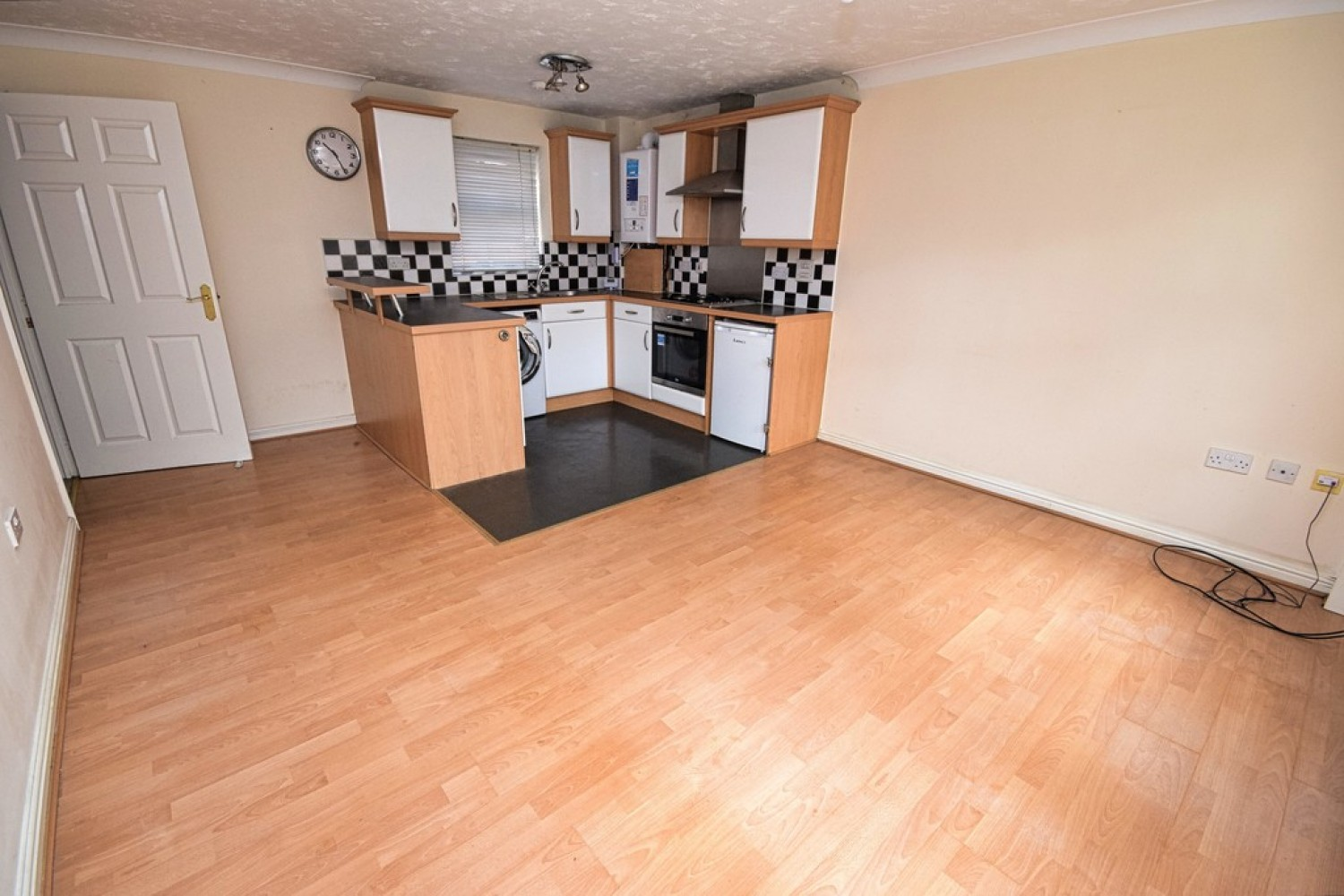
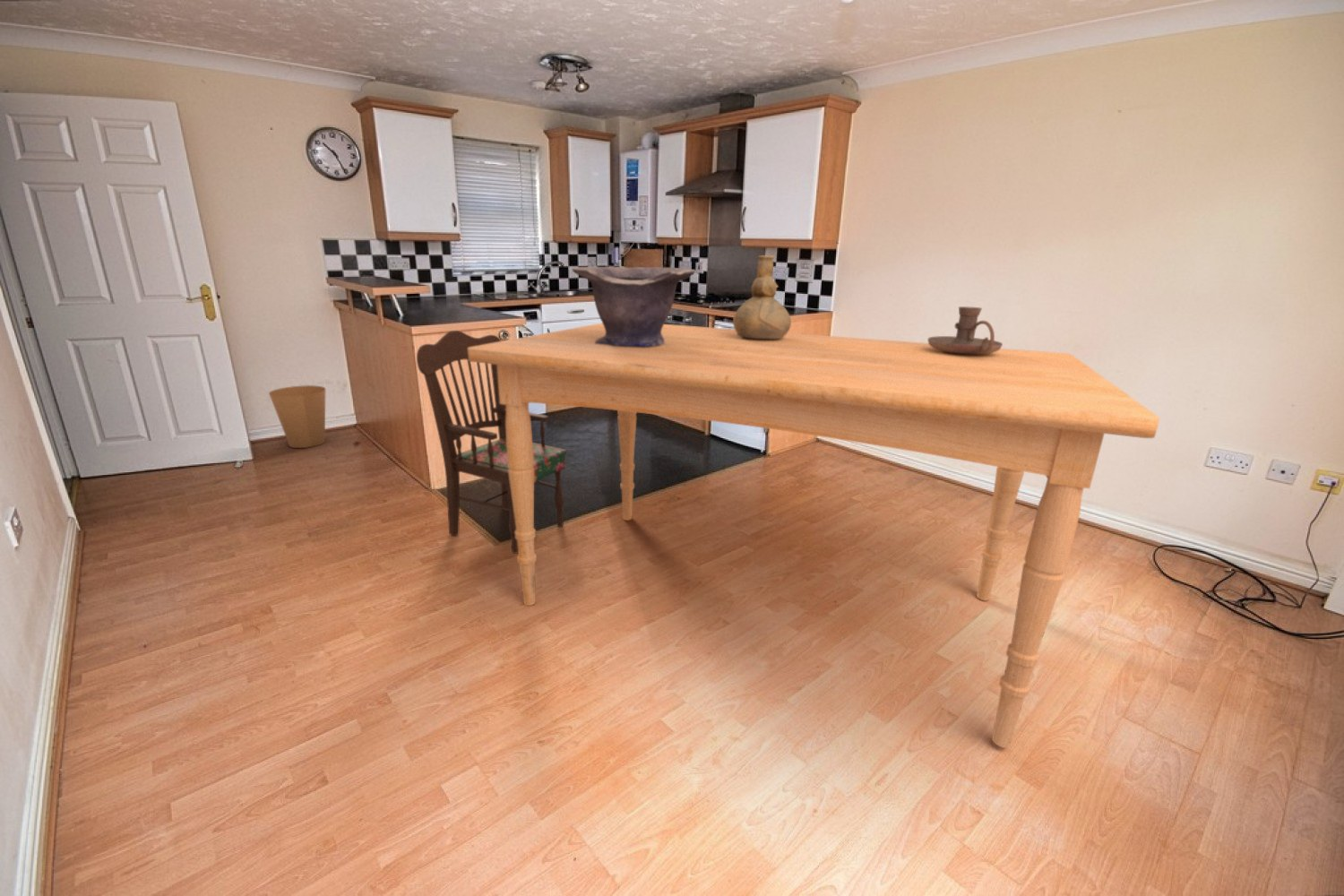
+ trash can (302, 417)
+ dining chair (501, 436)
+ decorative bowl (635, 305)
+ candle holder (970, 331)
+ vase (763, 297)
+ dining table (776, 429)
